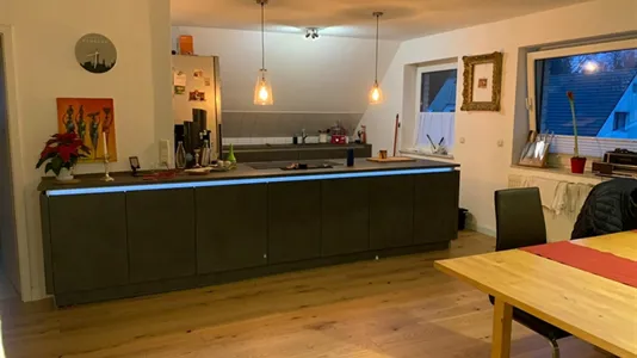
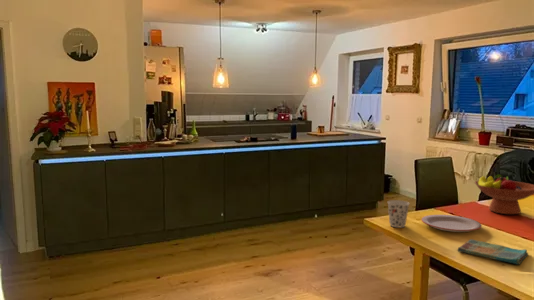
+ fruit bowl (505, 192)
+ plate (450, 223)
+ dish towel (492, 250)
+ cup (397, 214)
